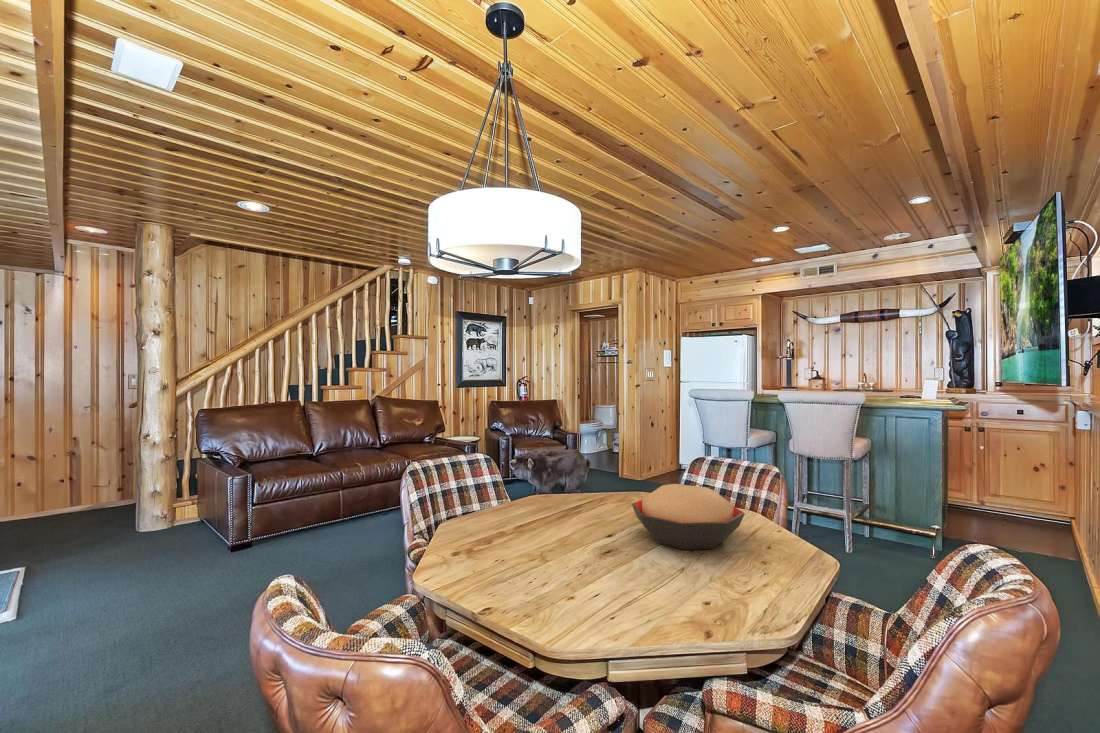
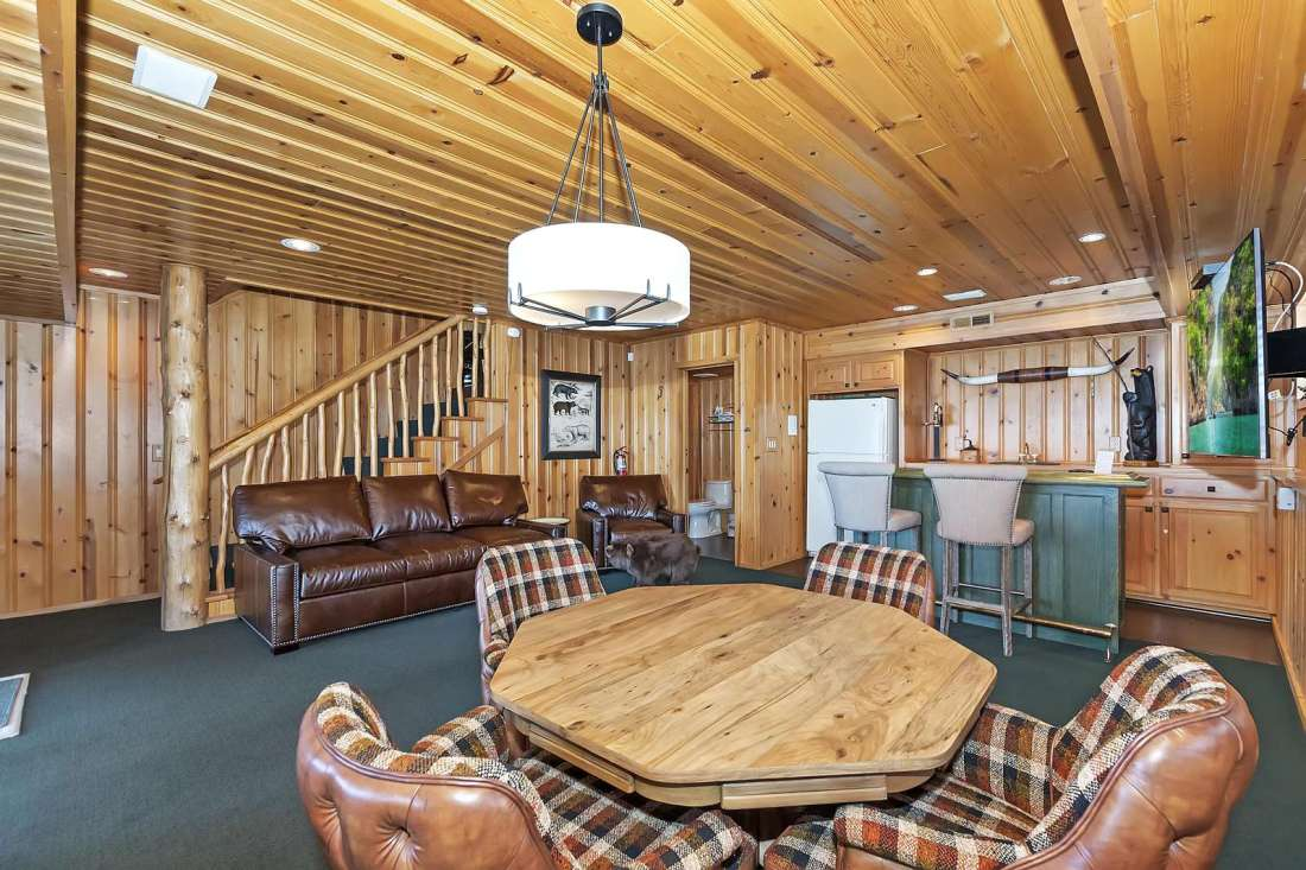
- decorative bowl (686, 511)
